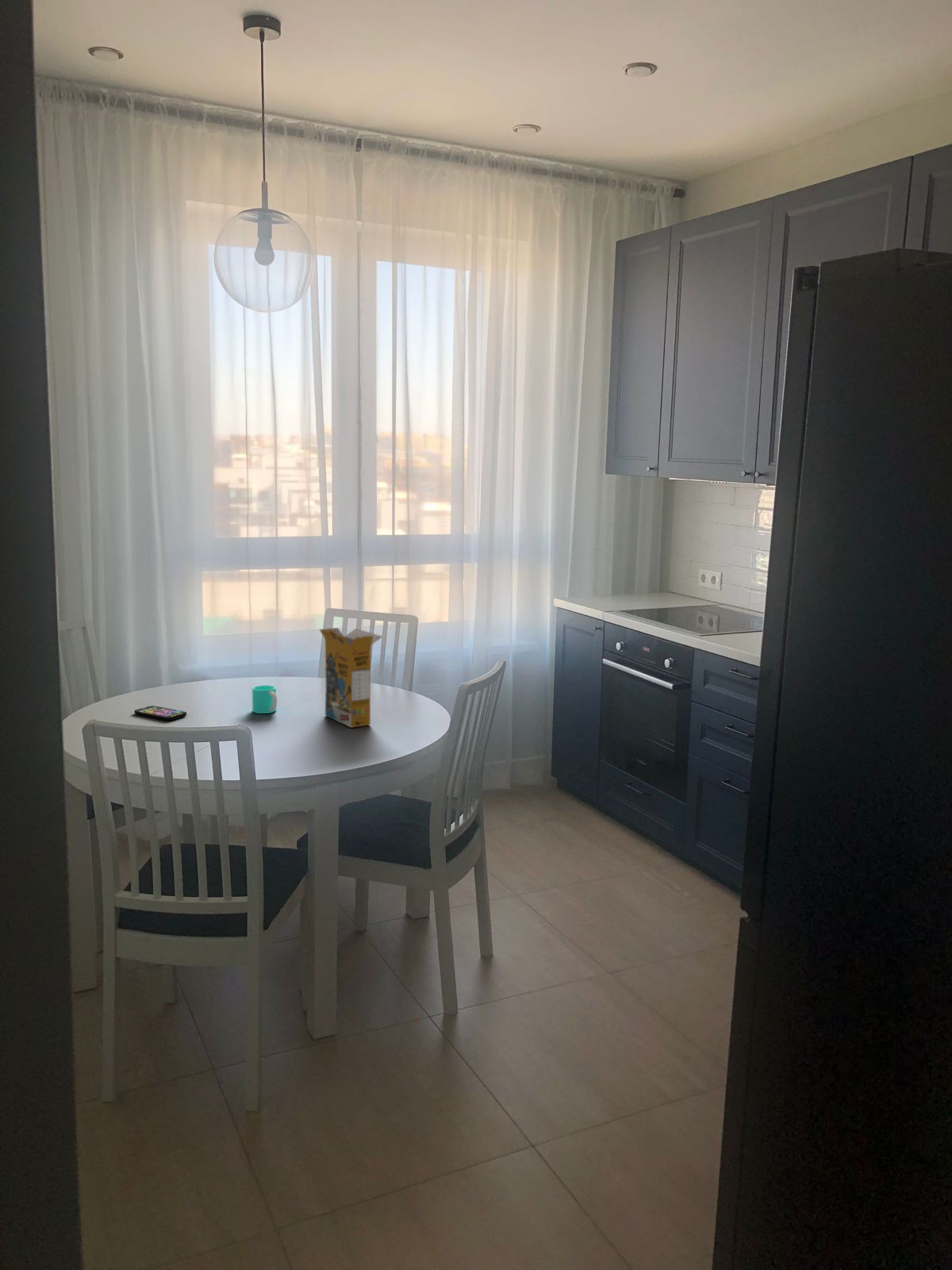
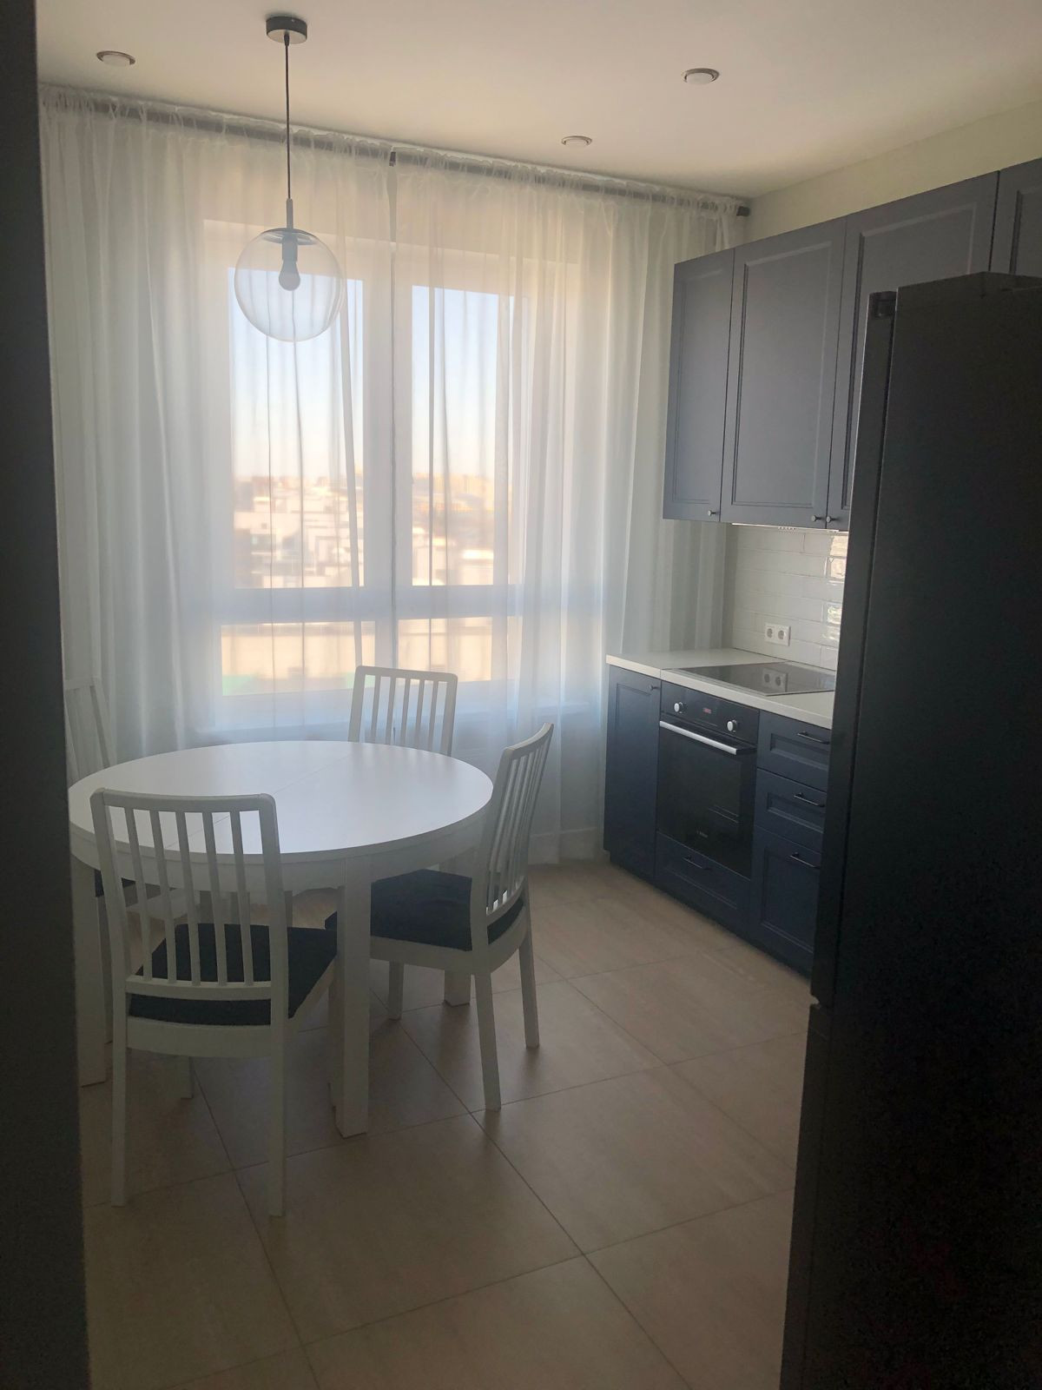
- cup (267, 700)
- smartphone (160, 713)
- cereal box (349, 674)
